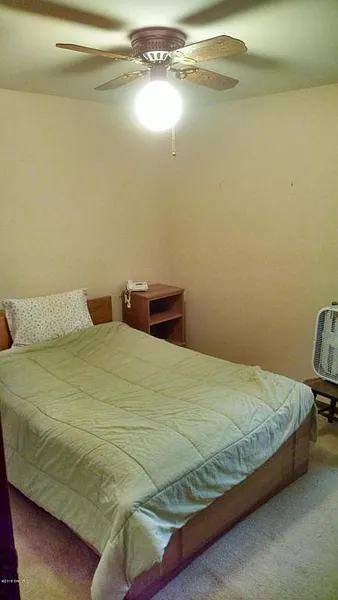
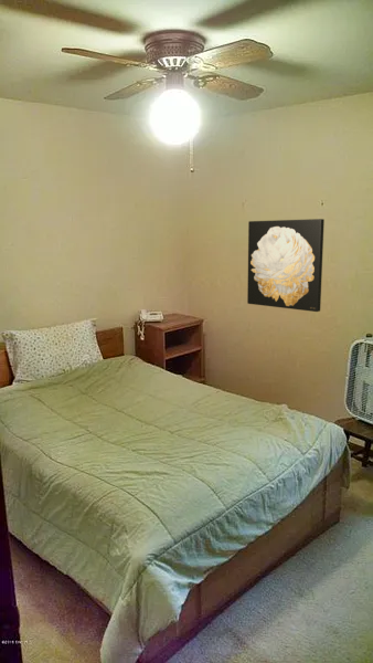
+ wall art (283, 264)
